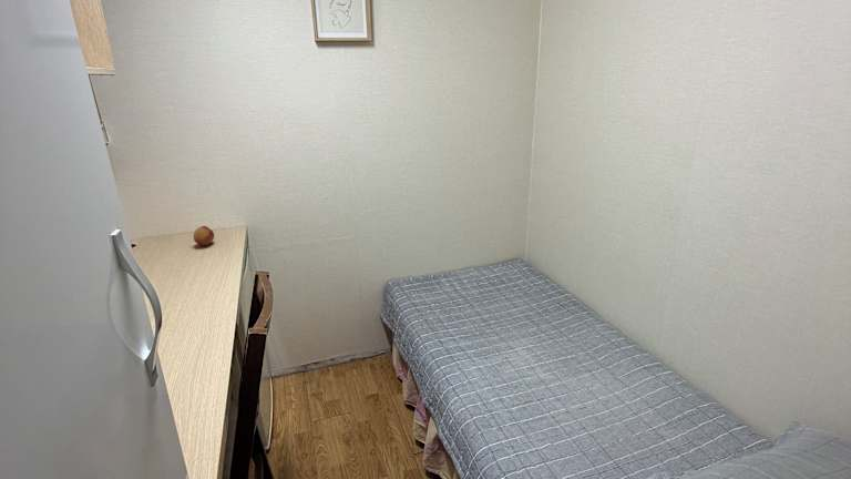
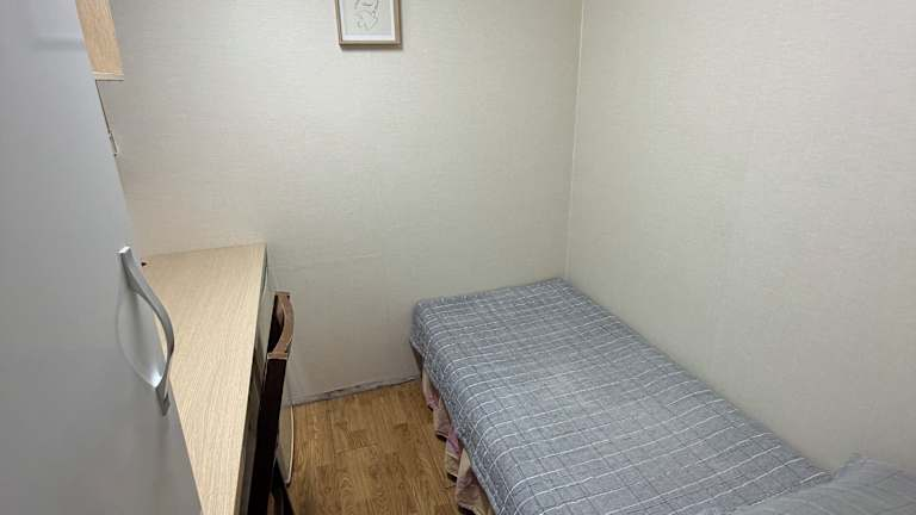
- fruit (204, 235)
